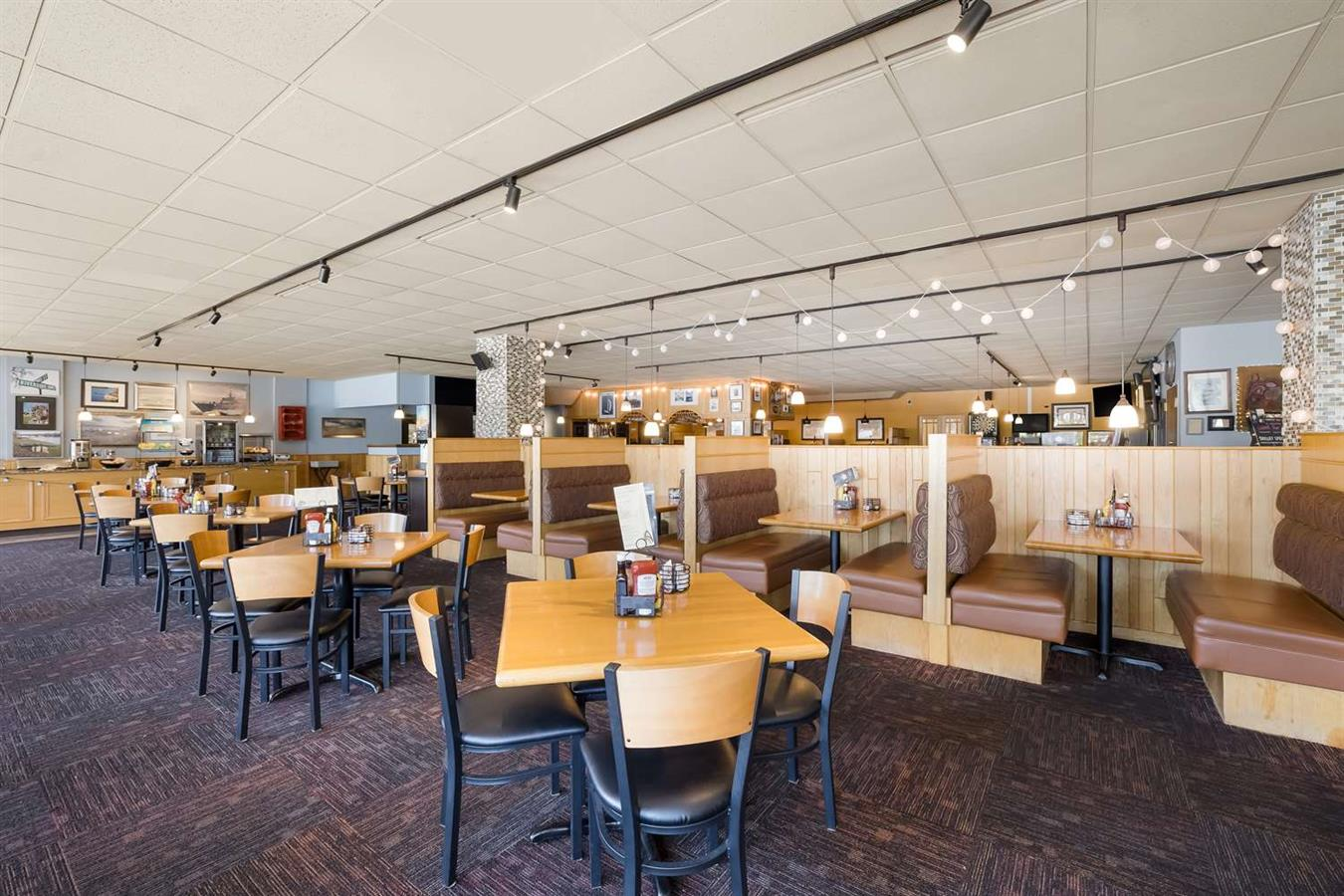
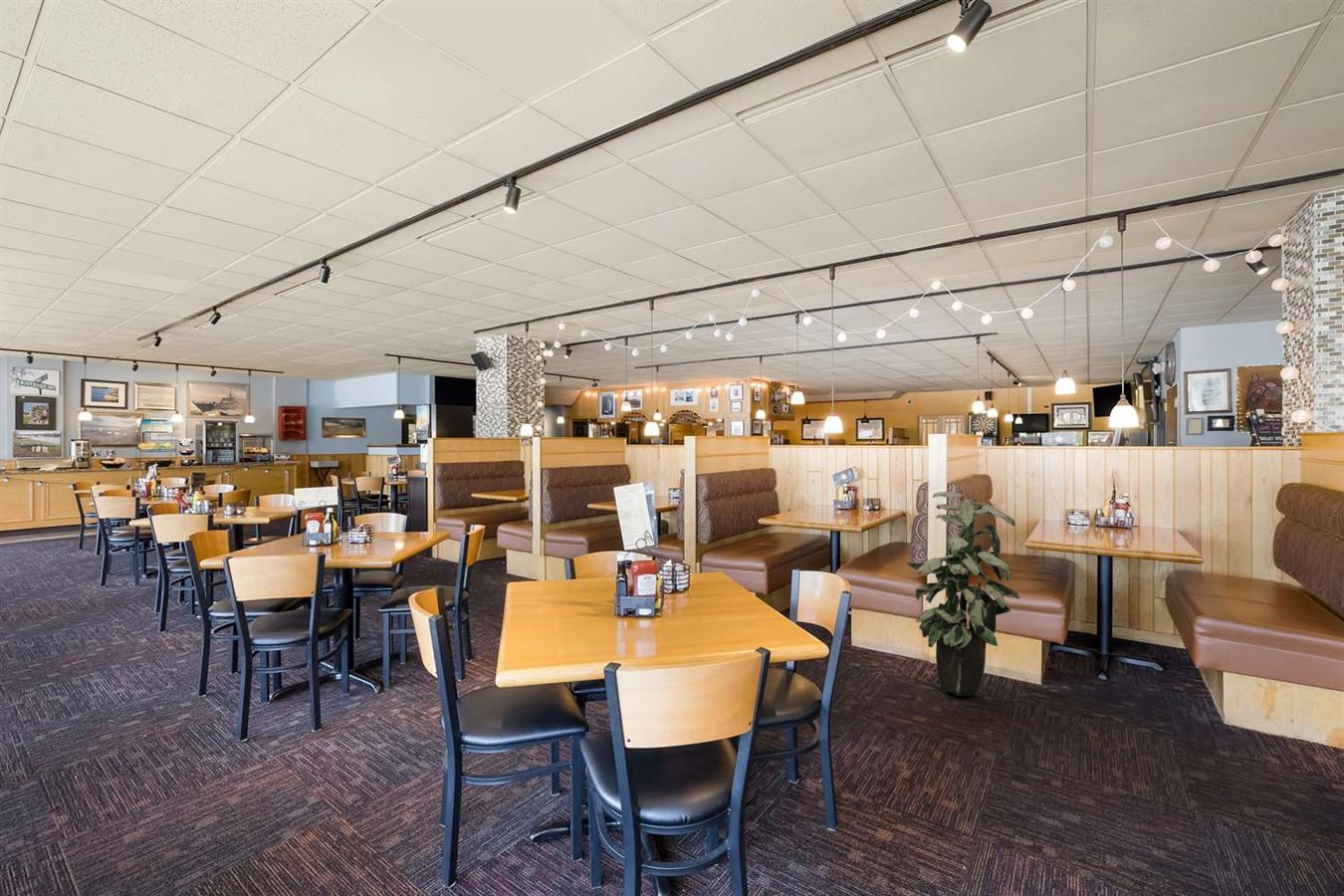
+ indoor plant (959, 589)
